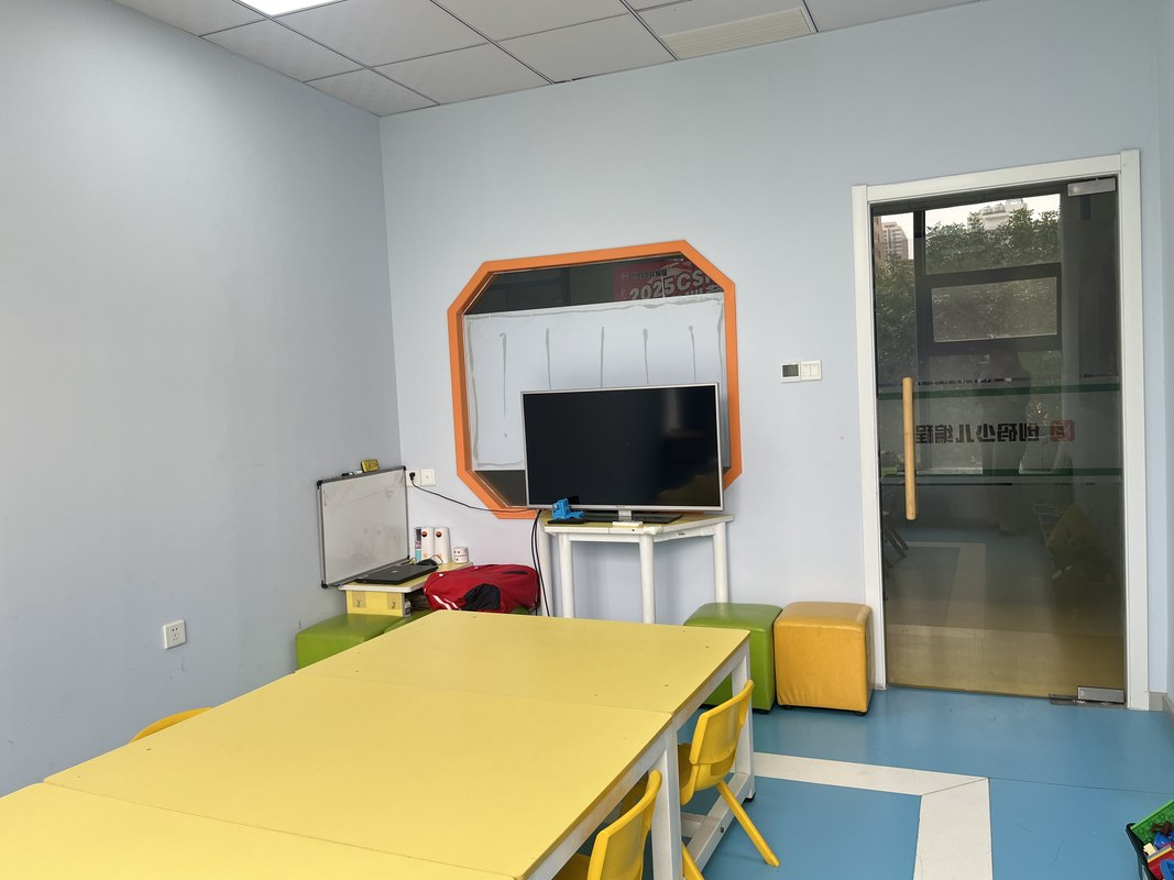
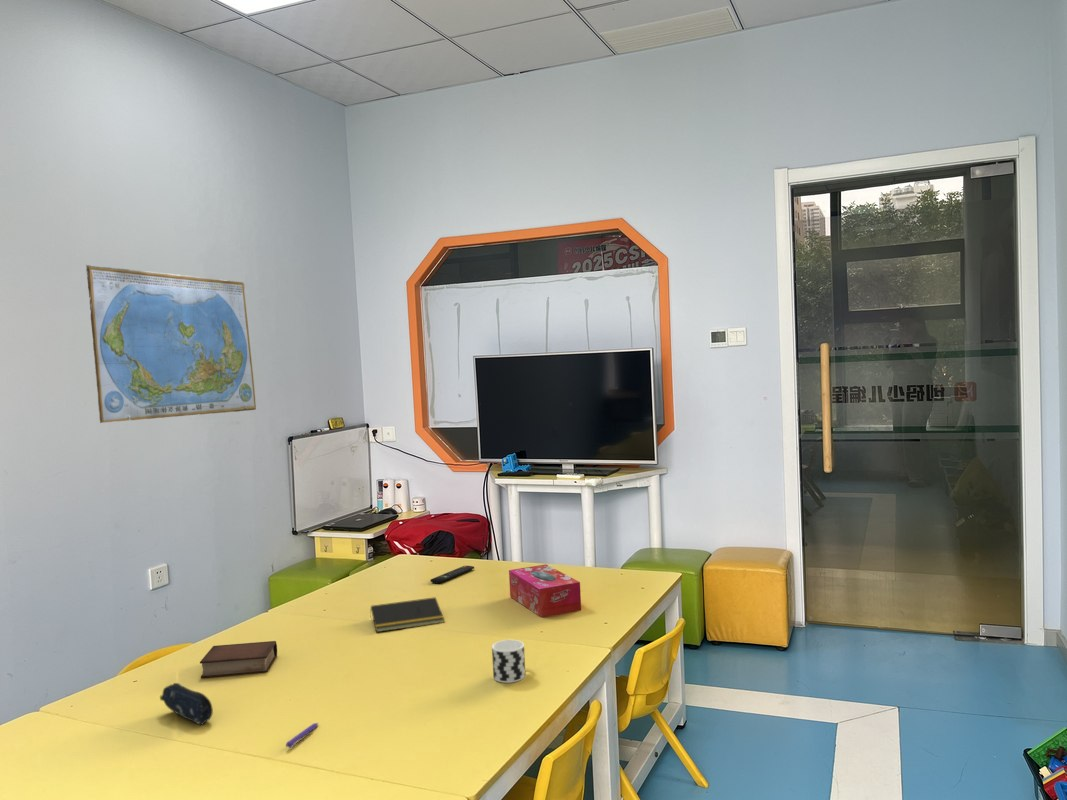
+ tissue box (543, 589)
+ pencil case (187, 703)
+ world map (180, 345)
+ remote control (453, 574)
+ book (239, 658)
+ notepad (407, 614)
+ cup (511, 659)
+ pen (303, 733)
